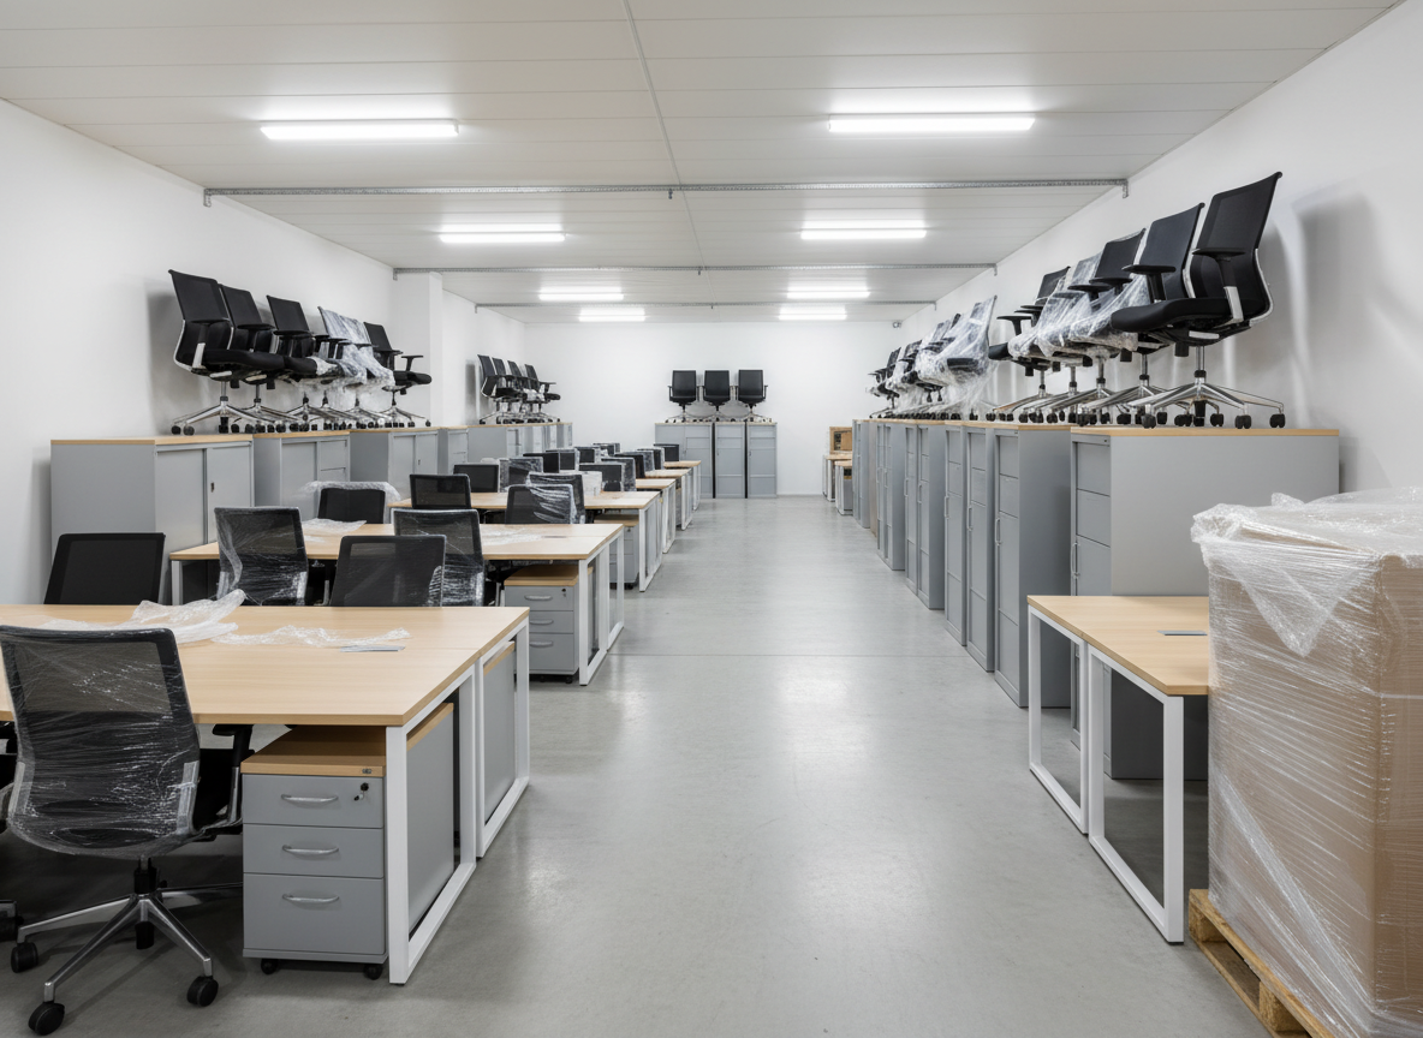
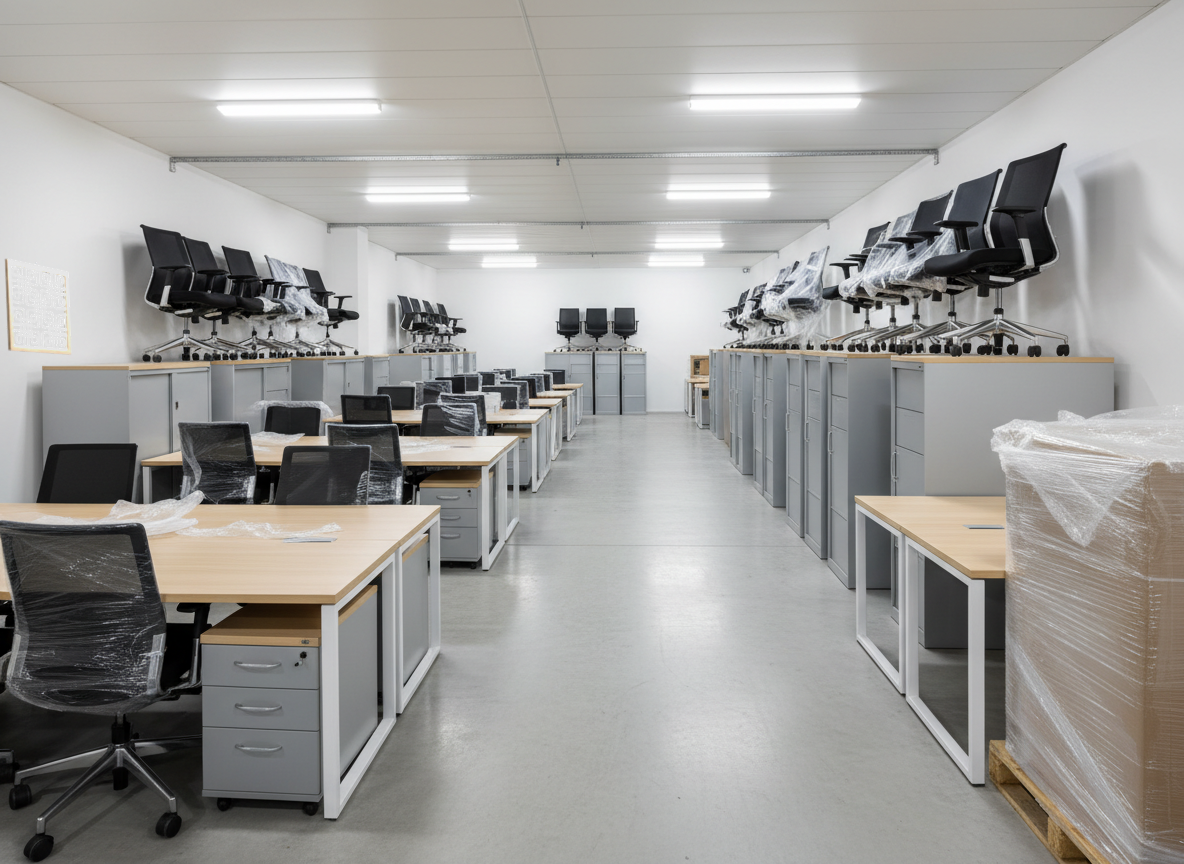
+ wall art (39, 306)
